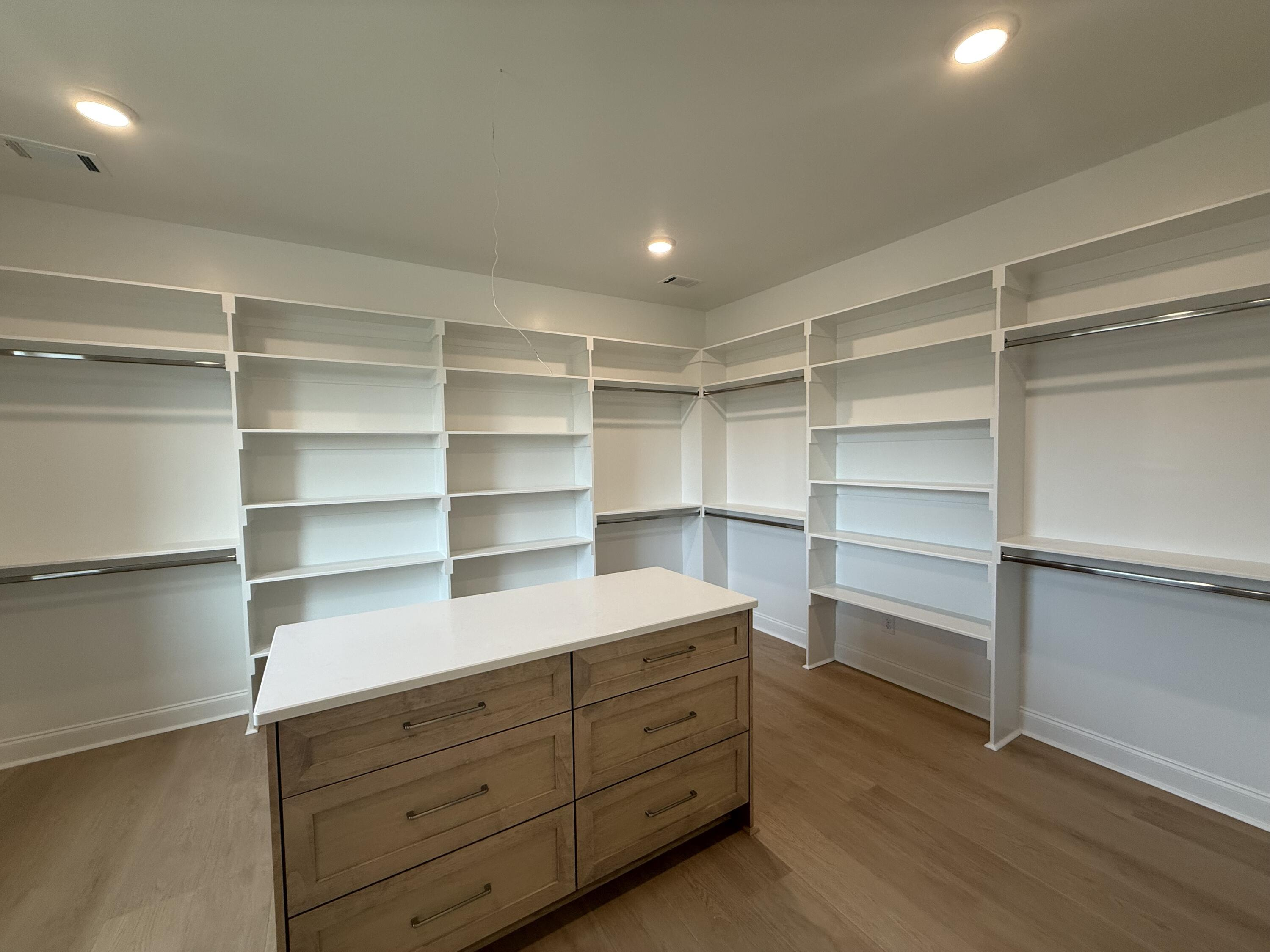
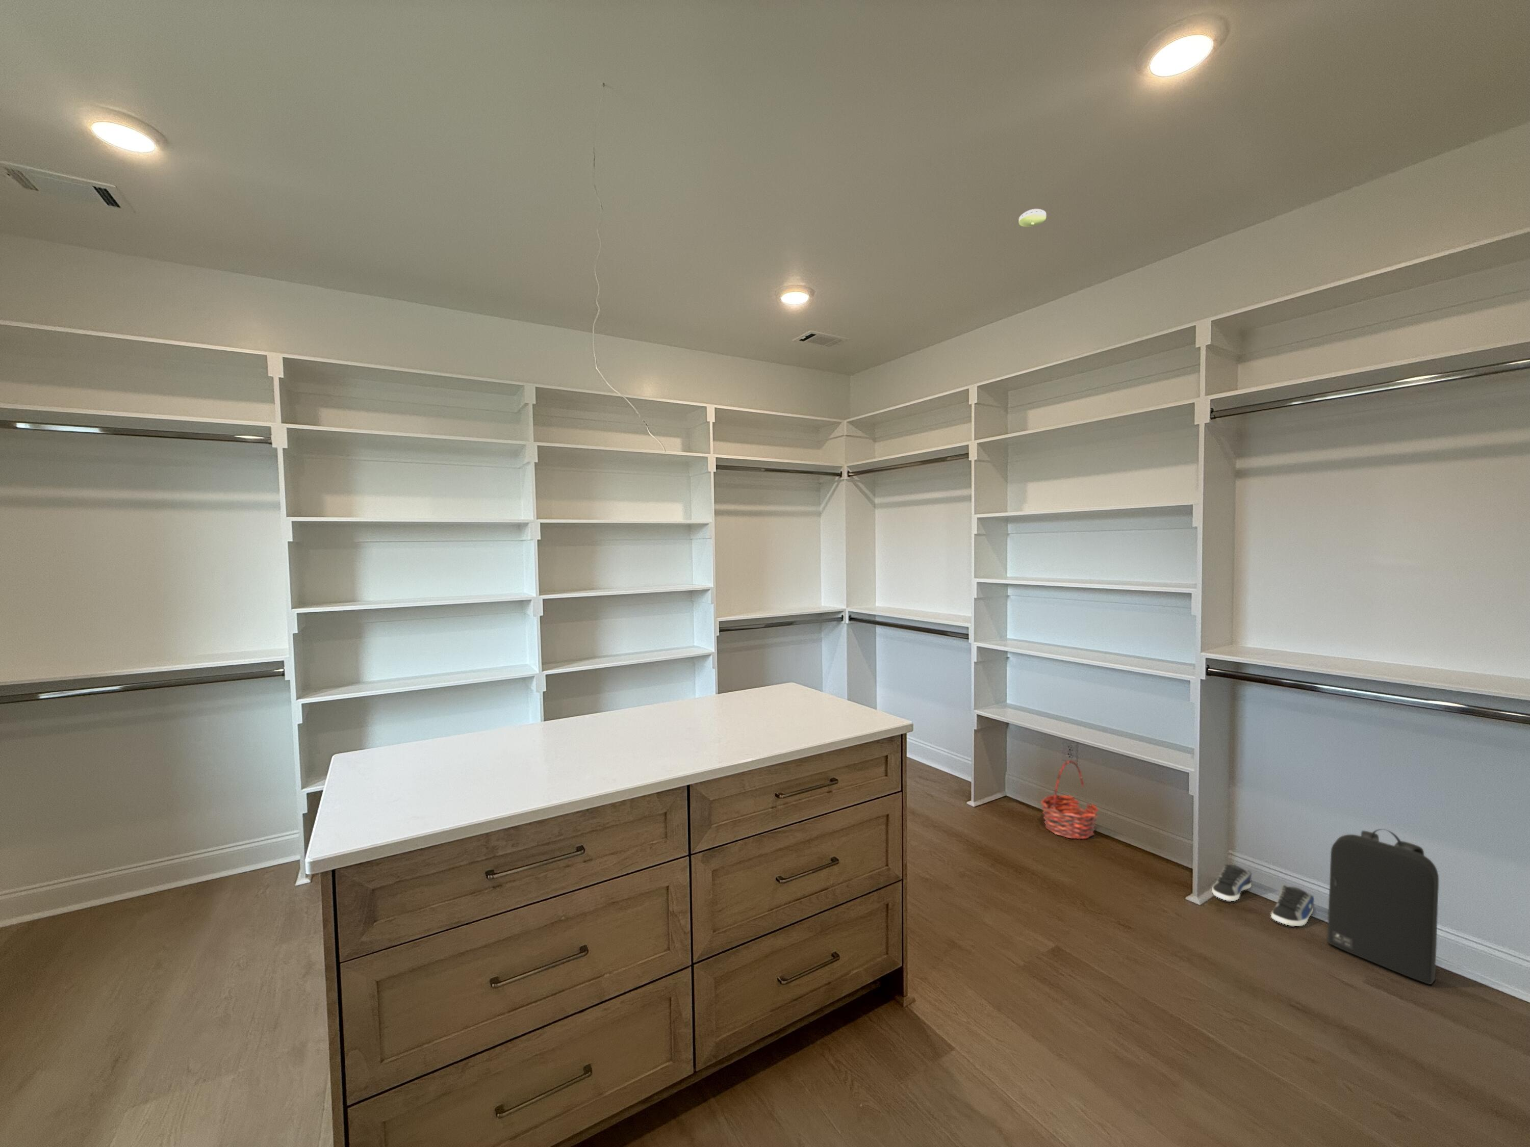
+ backpack (1385, 893)
+ basket (1069, 795)
+ smoke detector (1032, 217)
+ shoe (1251, 887)
